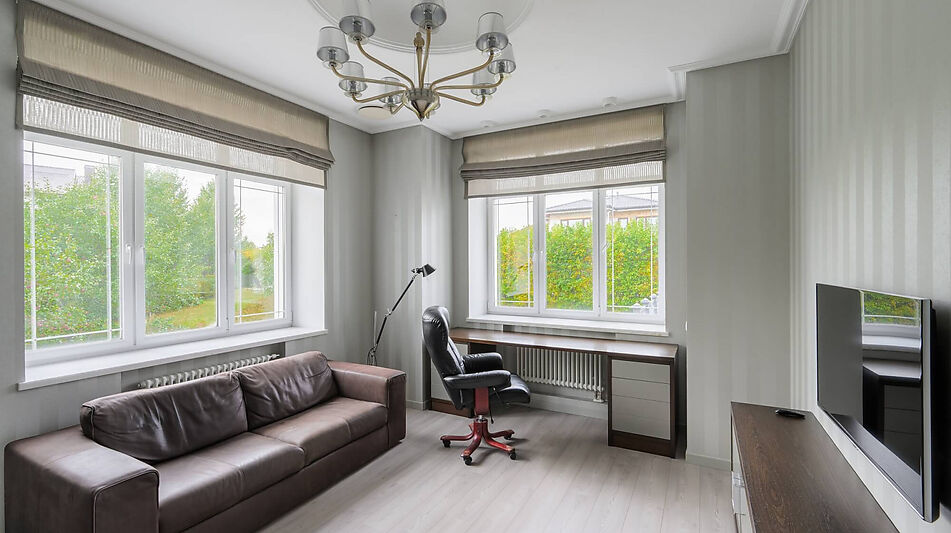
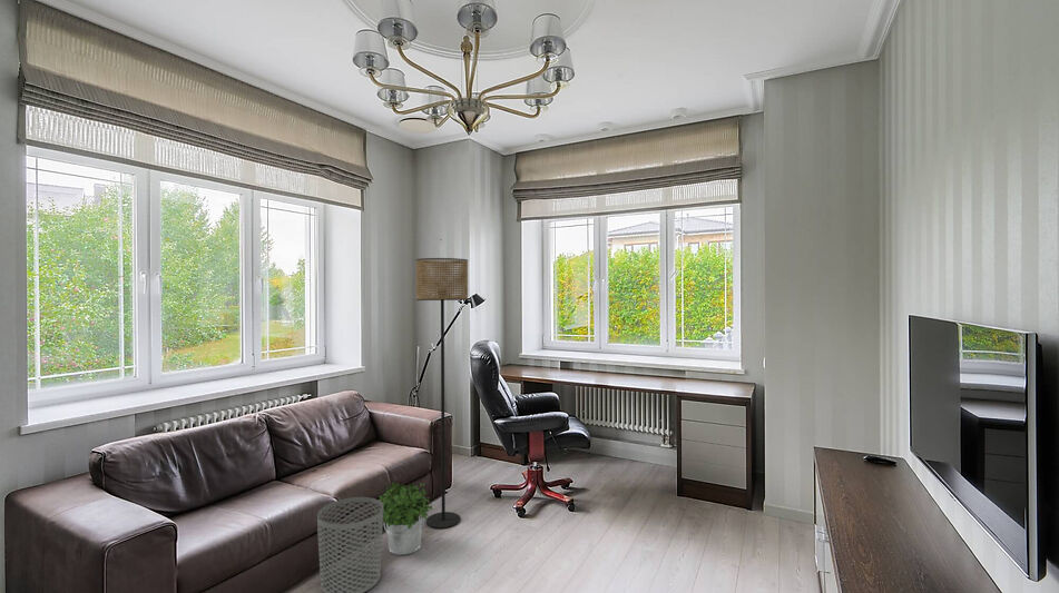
+ waste bin (351, 545)
+ floor lamp (442, 389)
+ potted plant (404, 516)
